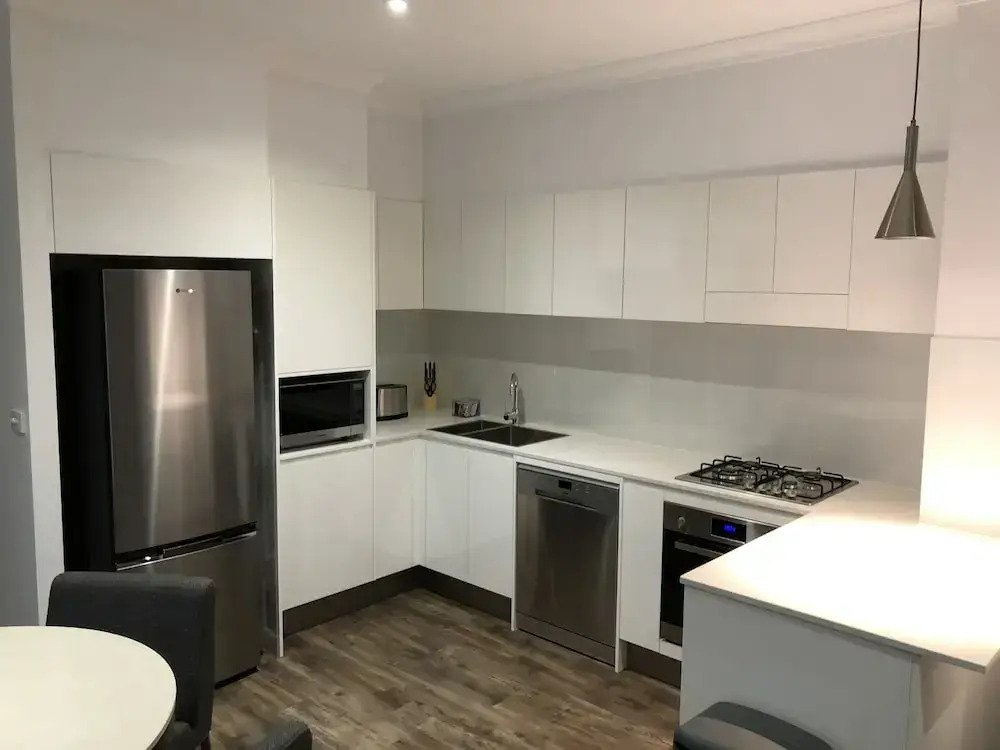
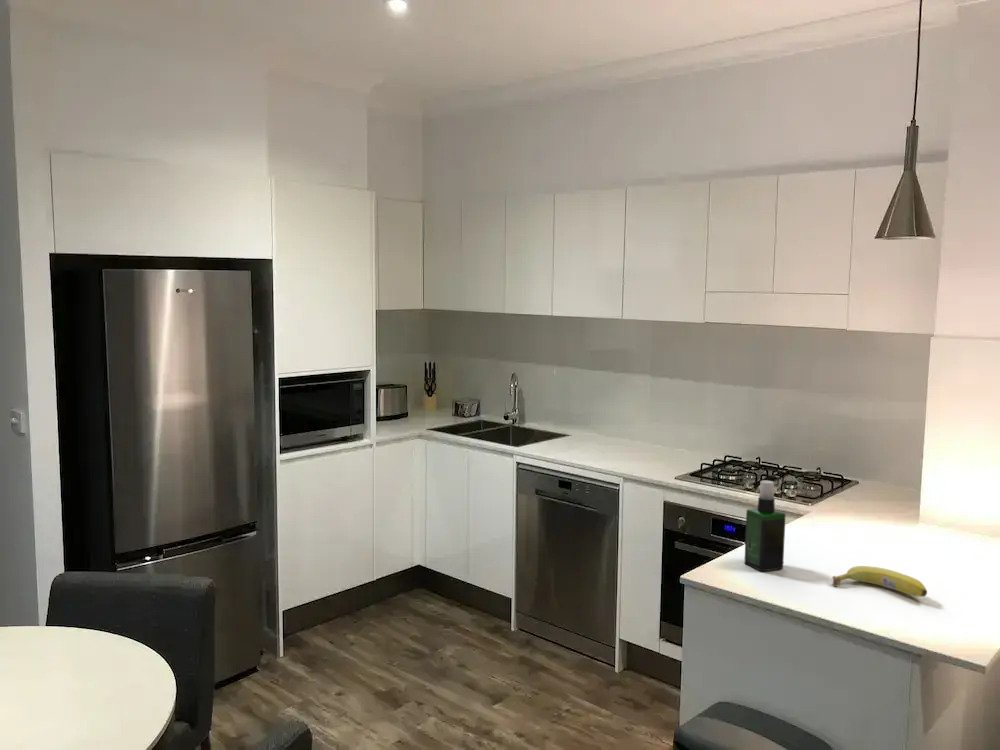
+ spray bottle (765, 524)
+ fruit (874, 581)
